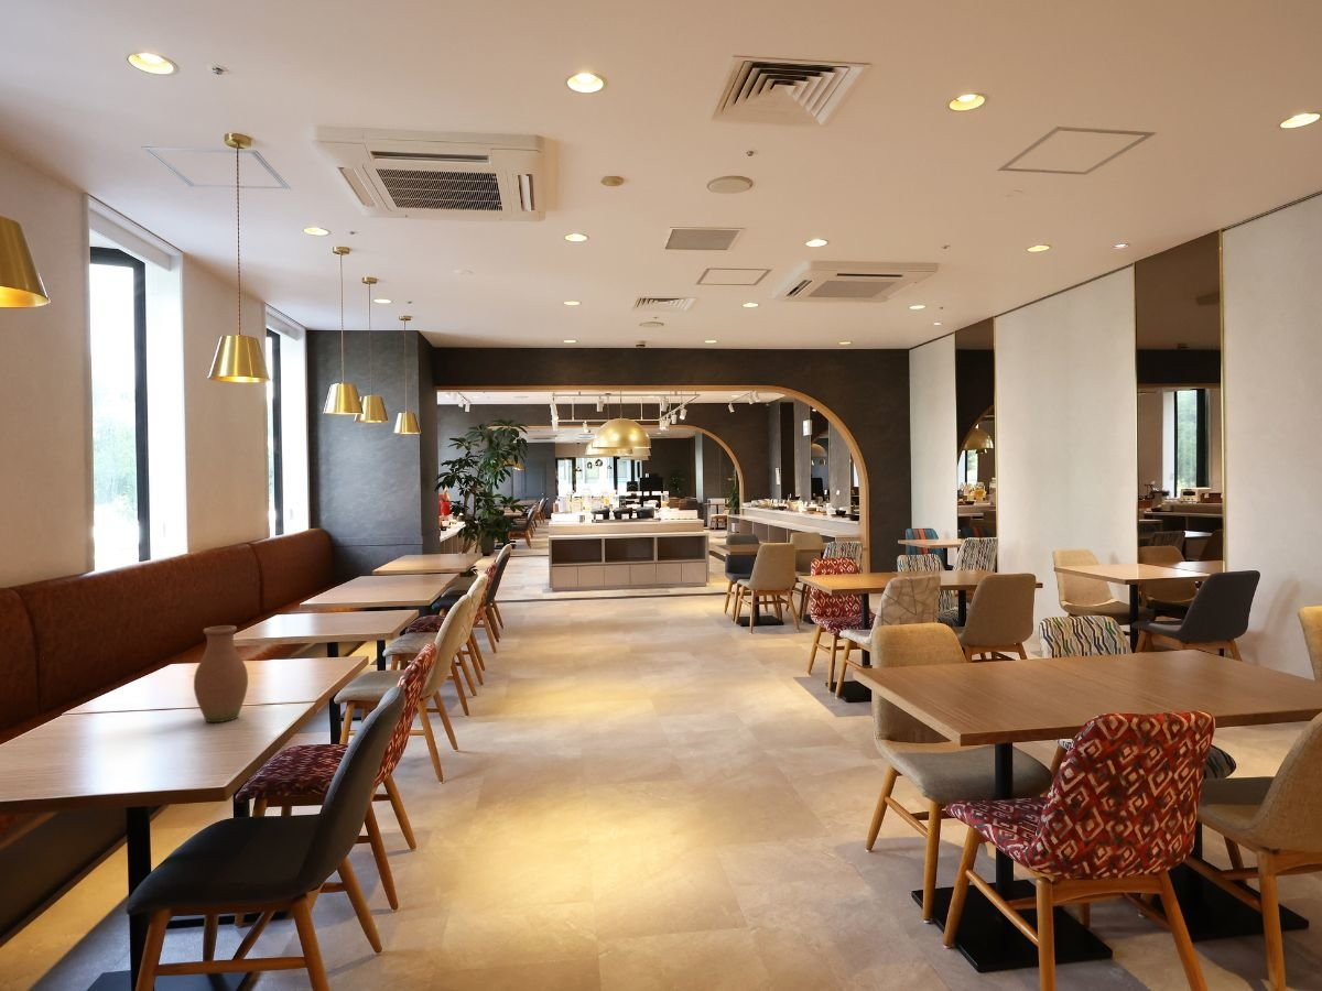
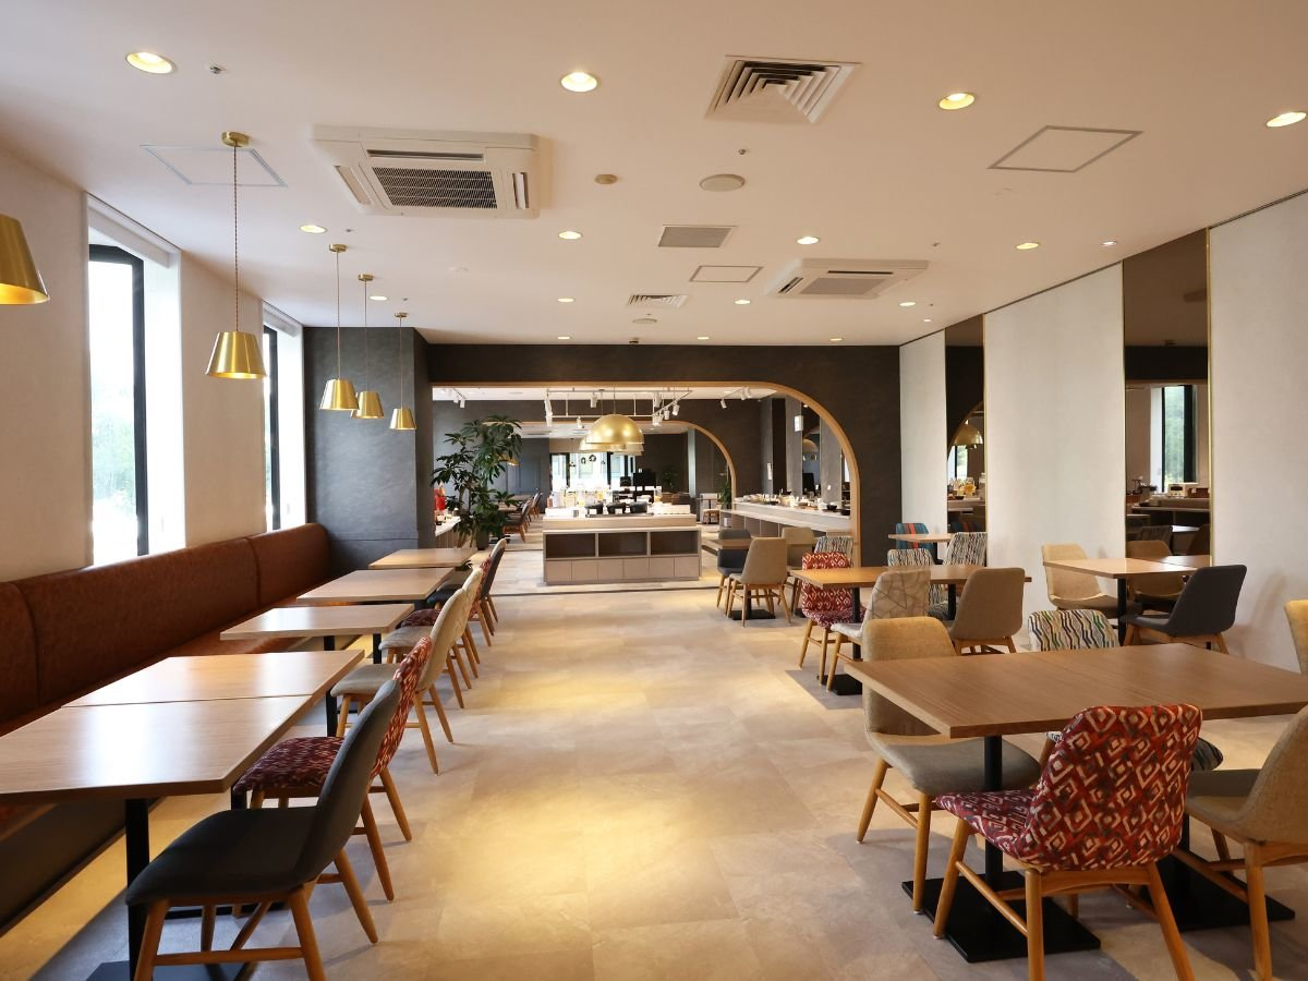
- vase (220, 673)
